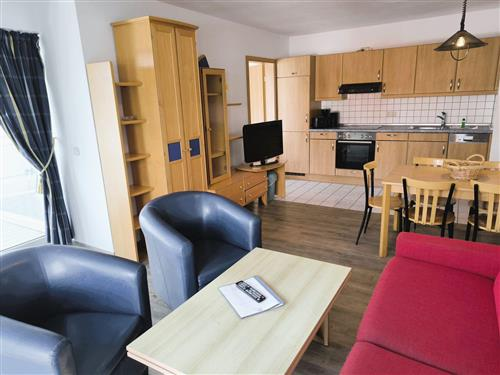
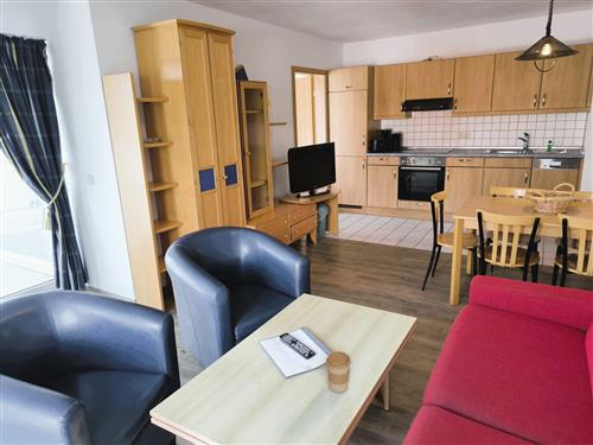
+ coffee cup (338, 370)
